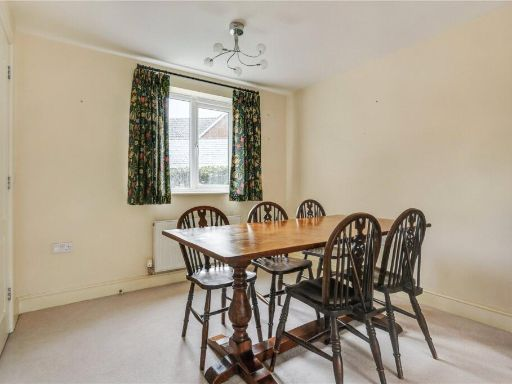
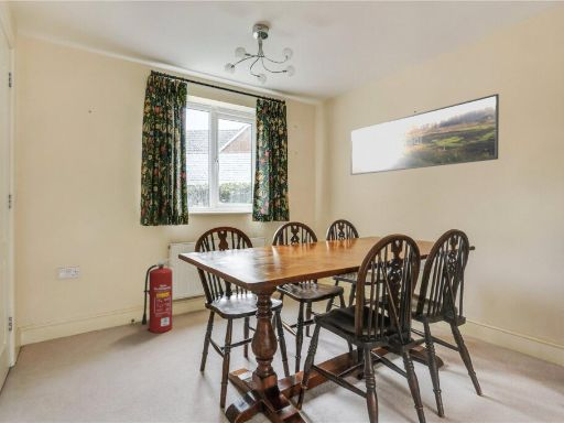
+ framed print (410, 142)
+ fire extinguisher (158, 294)
